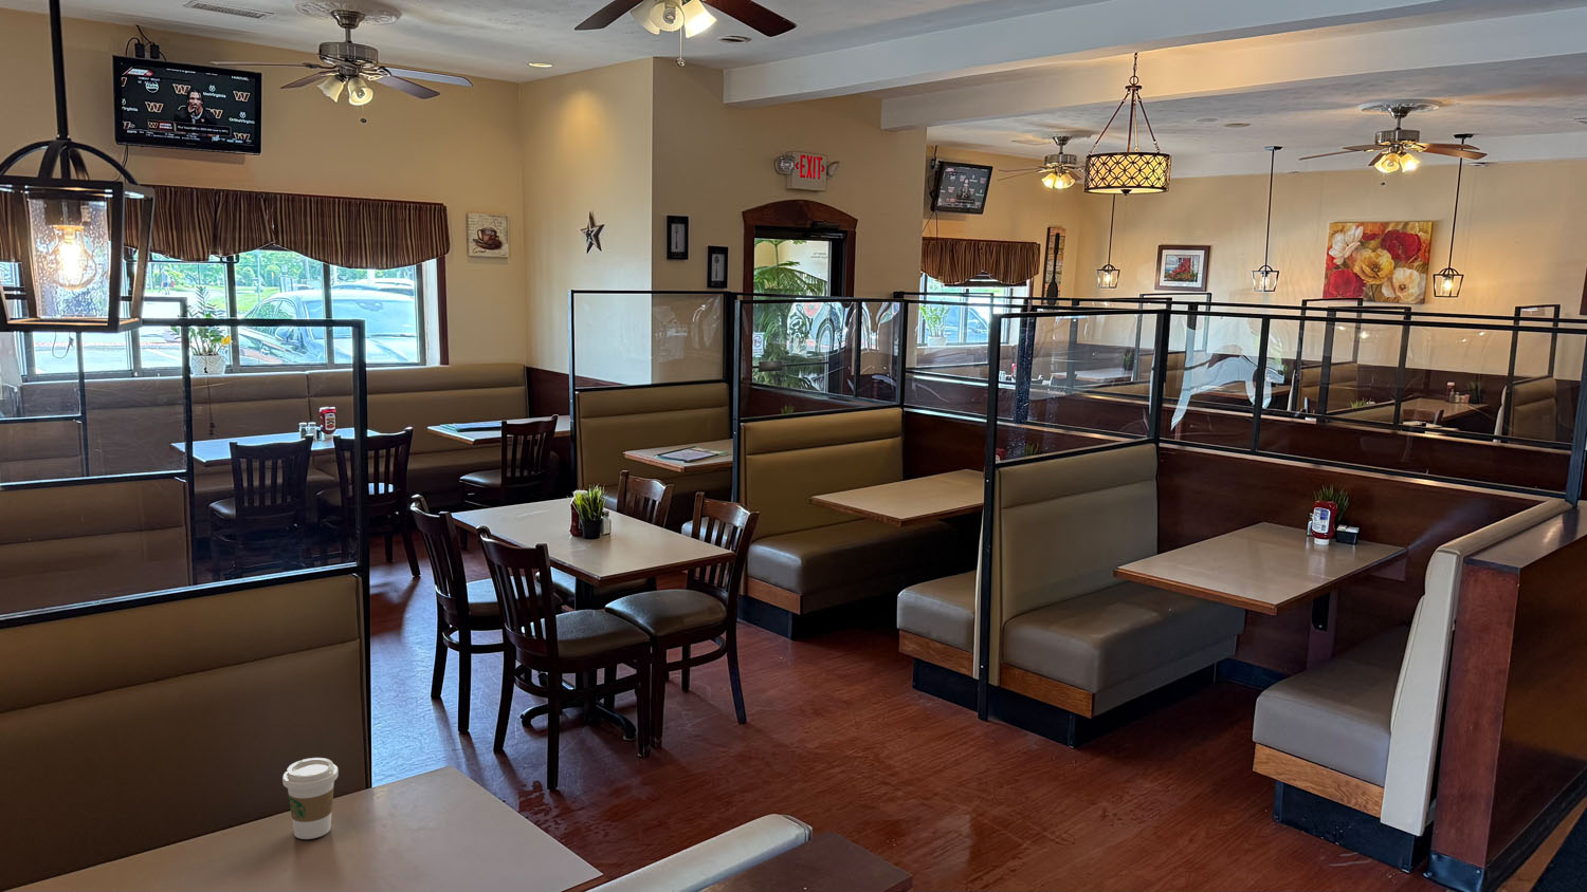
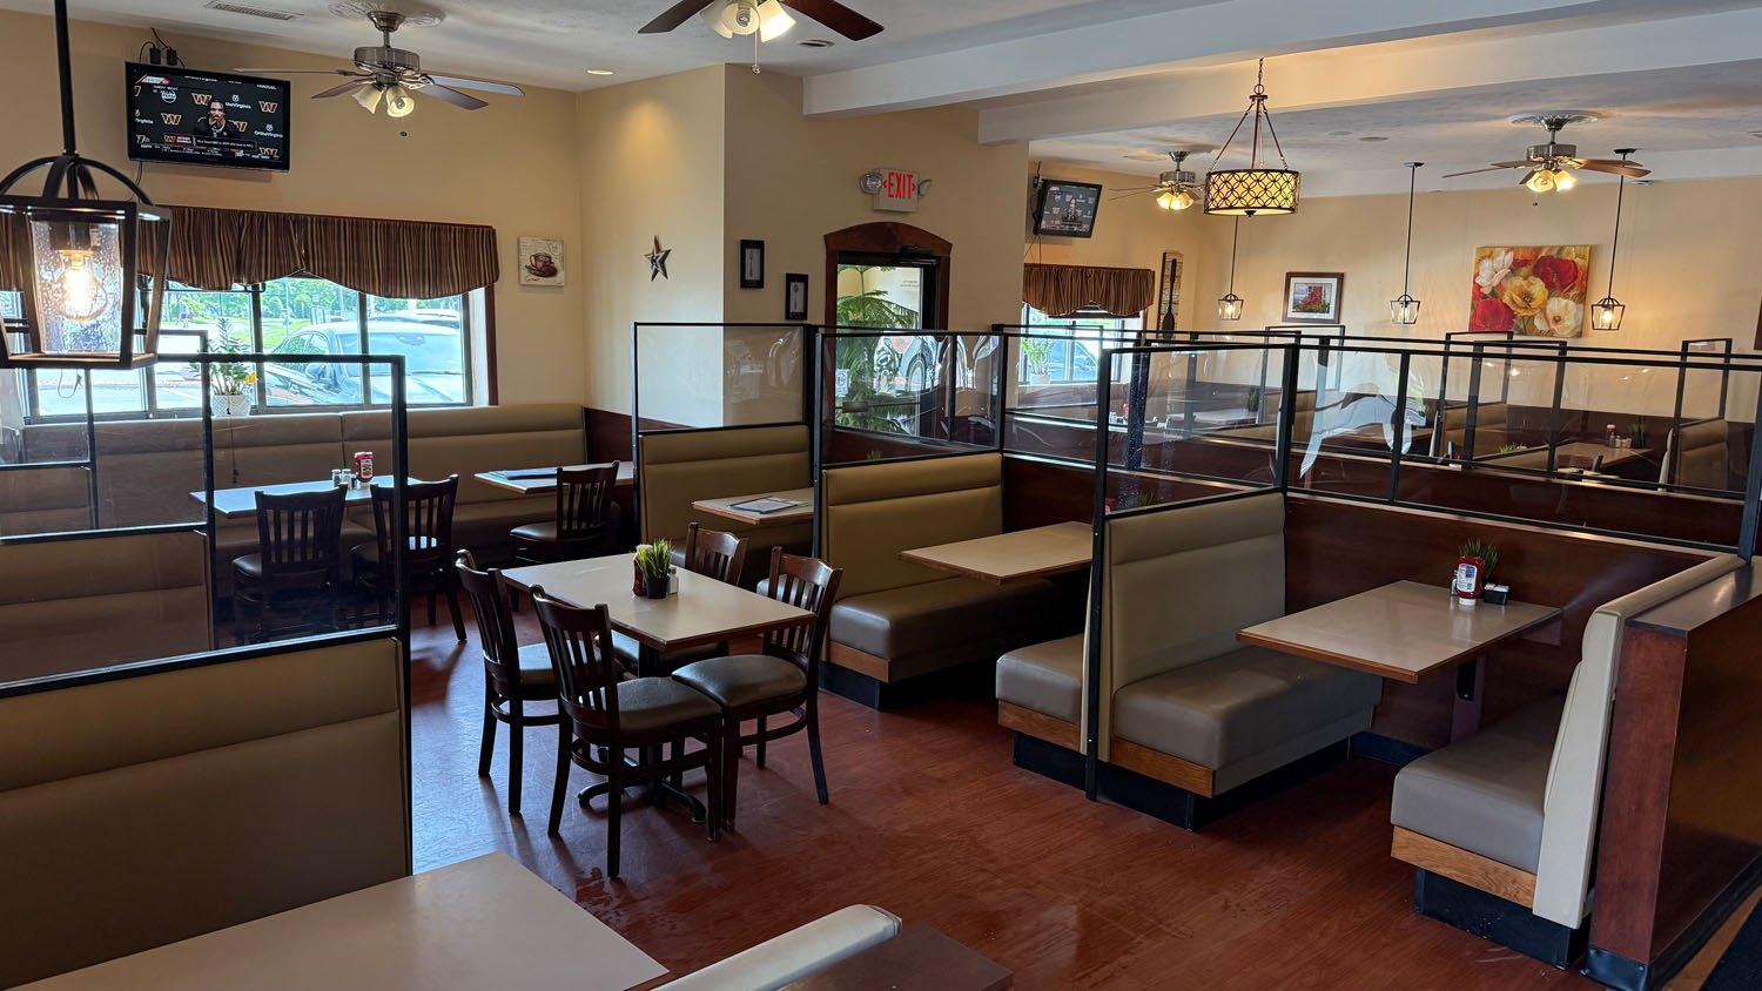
- coffee cup (311, 798)
